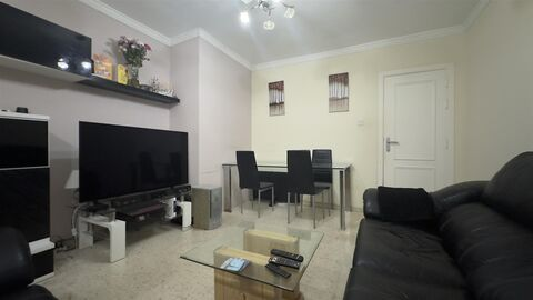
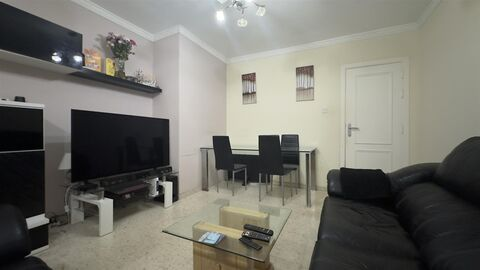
- air purifier (207, 206)
